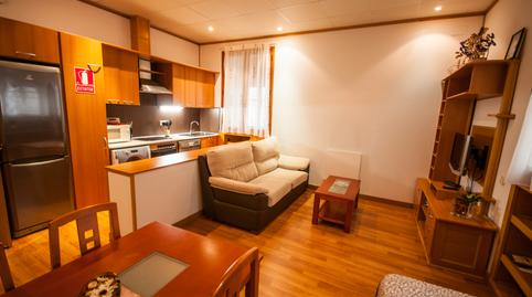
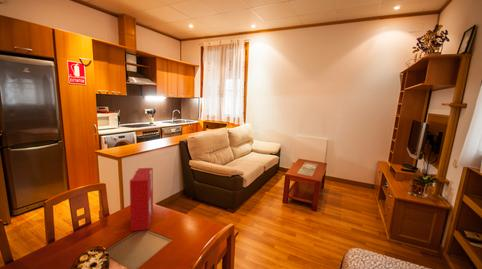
+ cereal box (142, 197)
